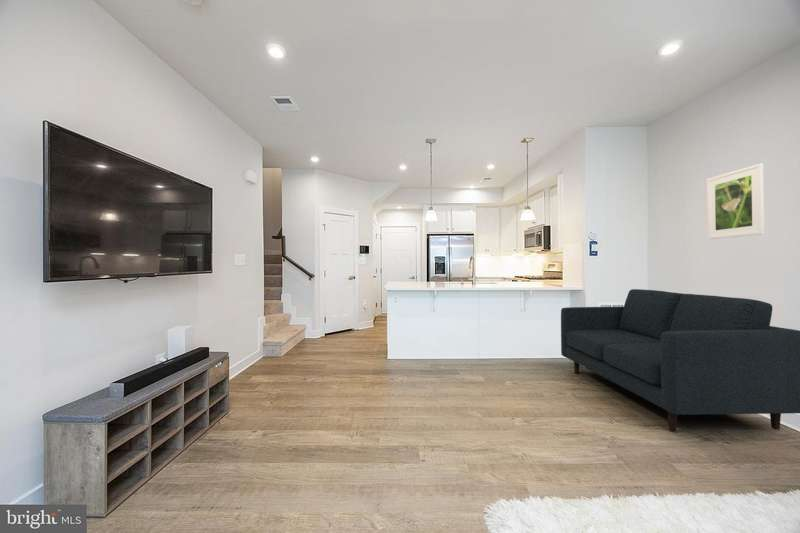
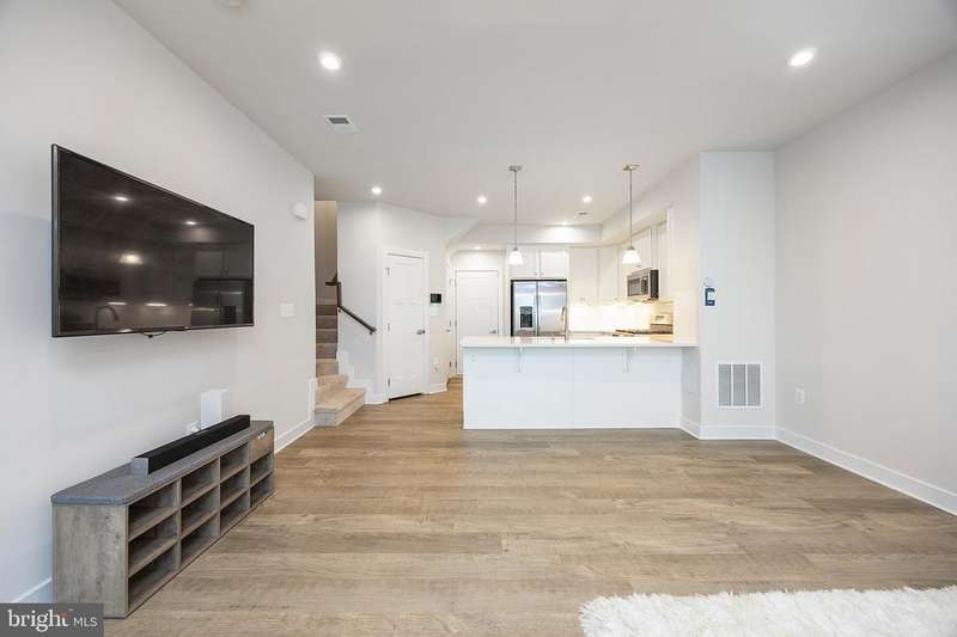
- sofa (653, 343)
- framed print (733, 204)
